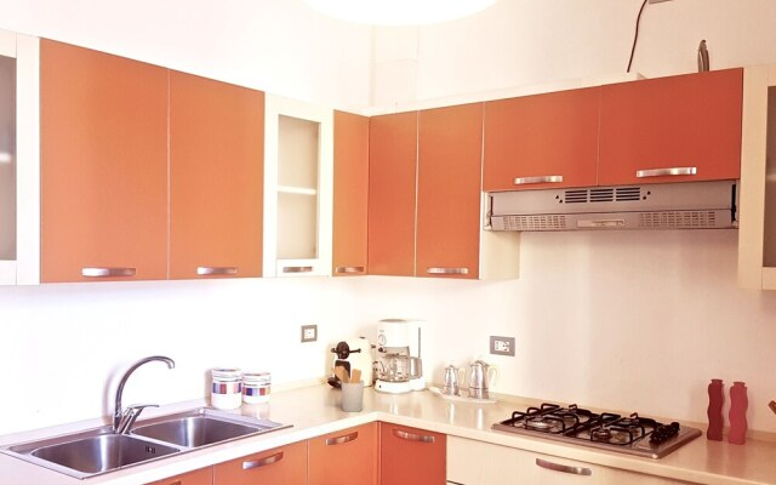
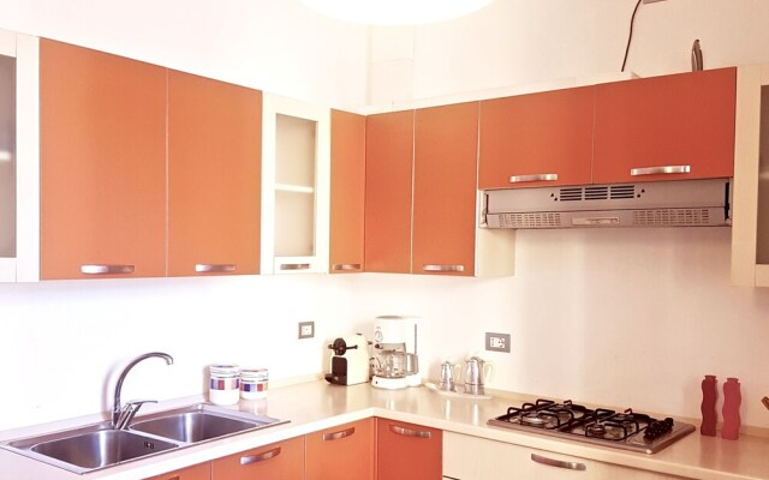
- utensil holder (347, 387)
